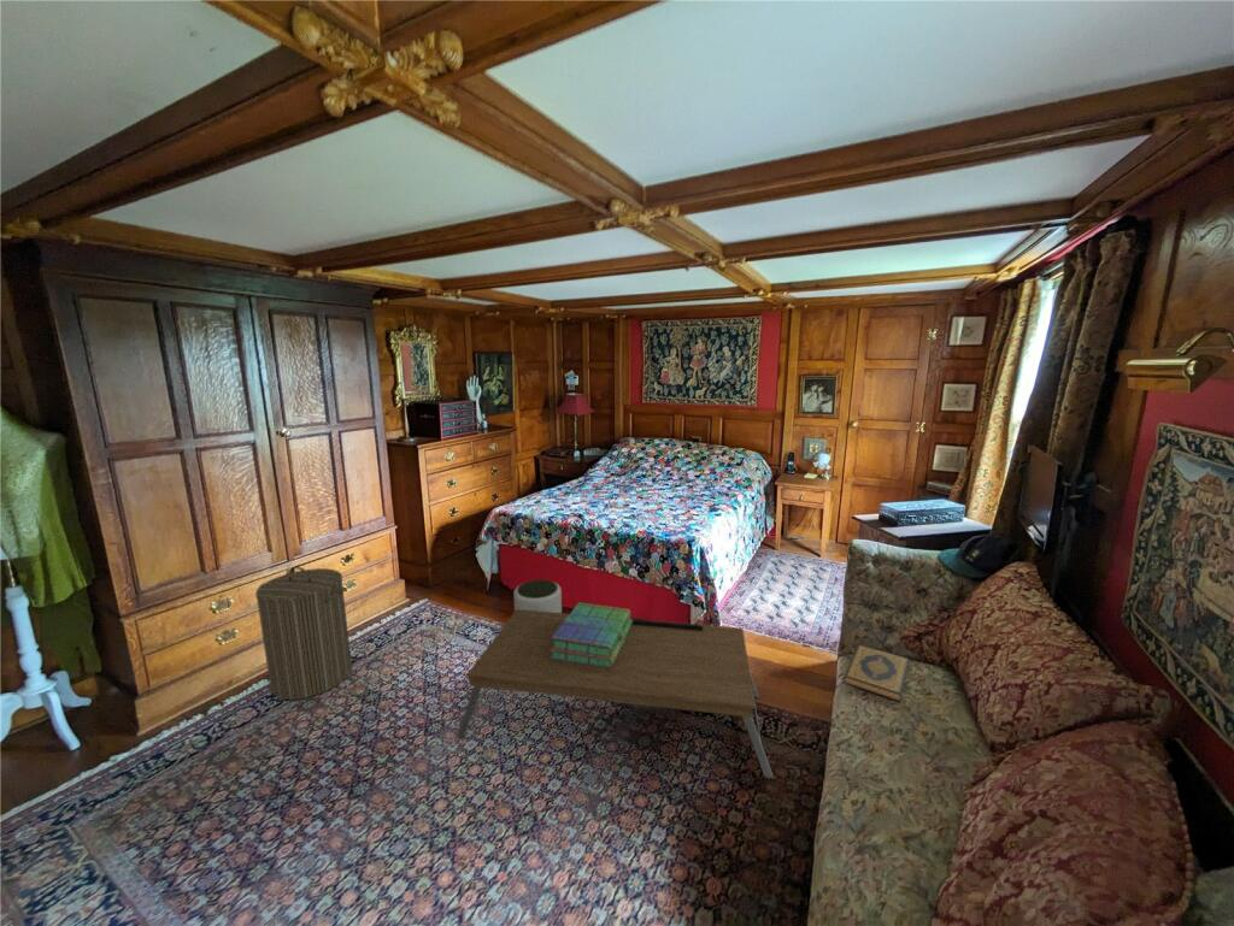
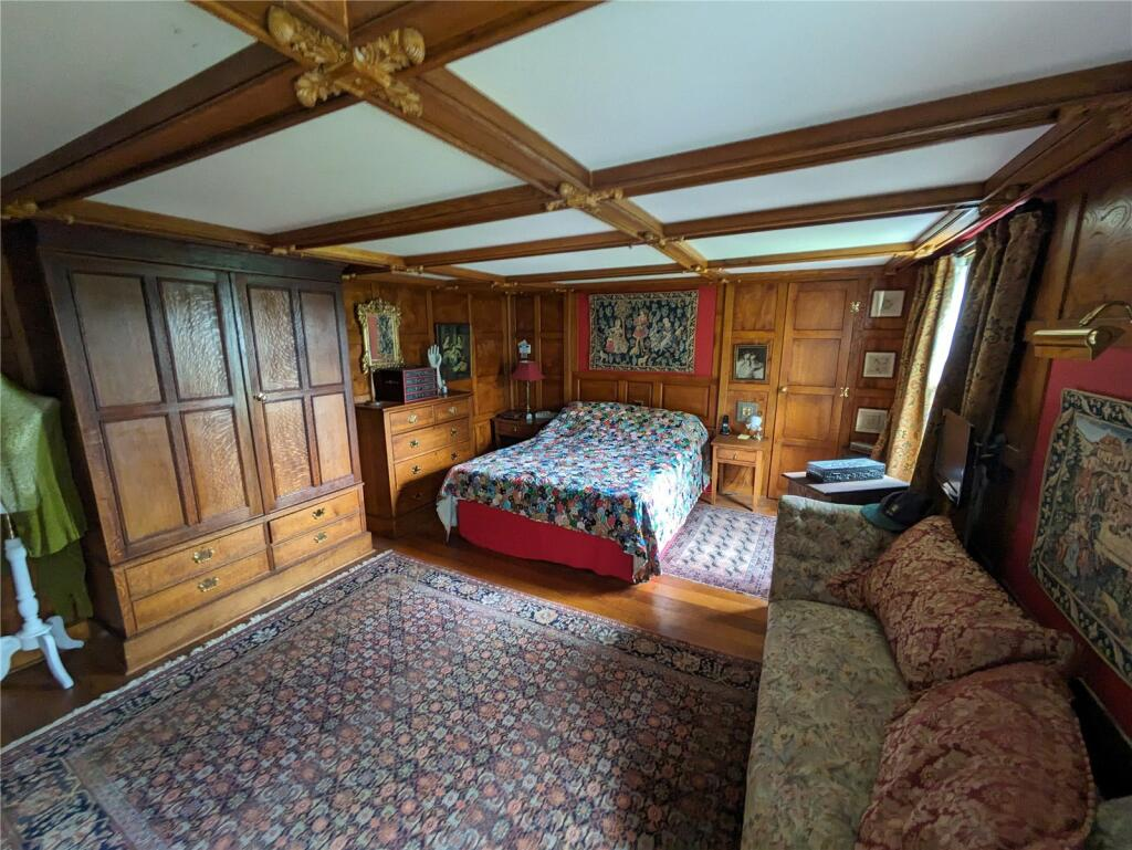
- plant pot (537, 611)
- hardback book (876, 670)
- stack of books (593, 627)
- coffee table (616, 680)
- laundry hamper (305, 623)
